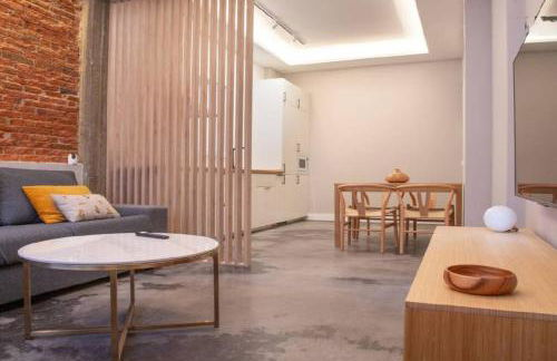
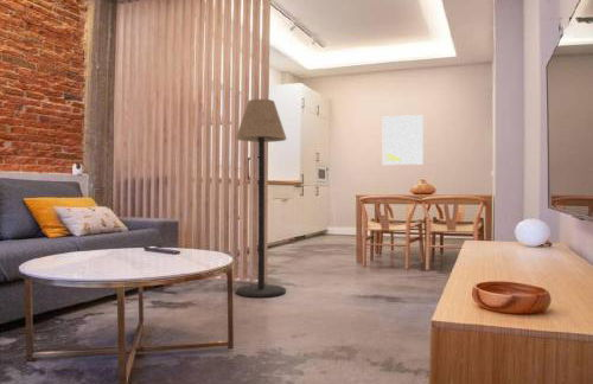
+ wall art (402, 140)
+ floor lamp (261, 196)
